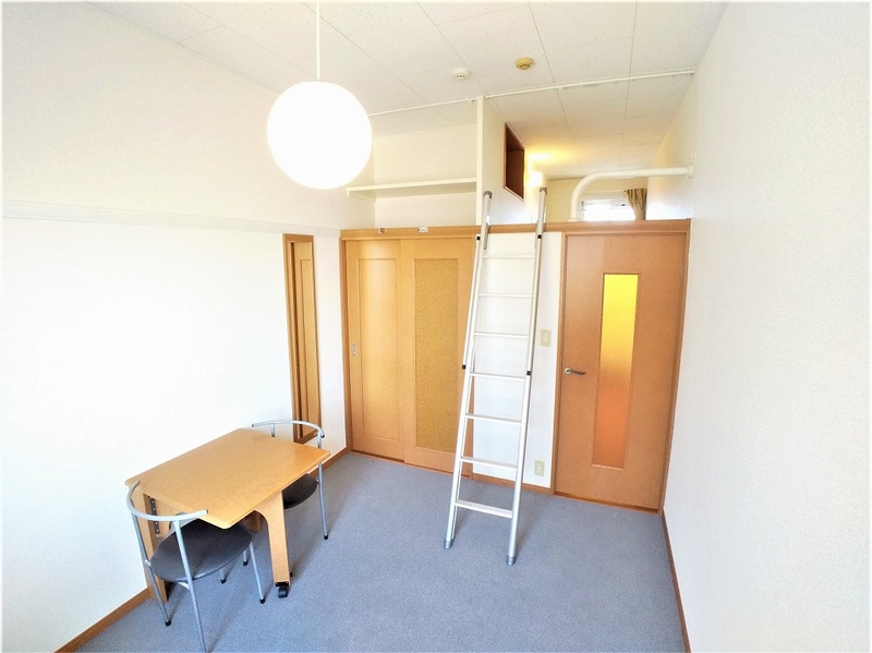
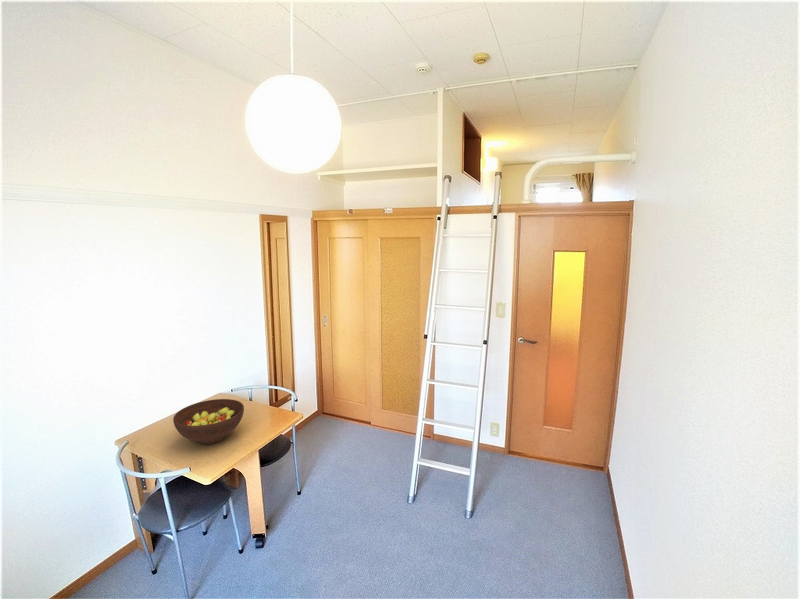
+ fruit bowl (210, 425)
